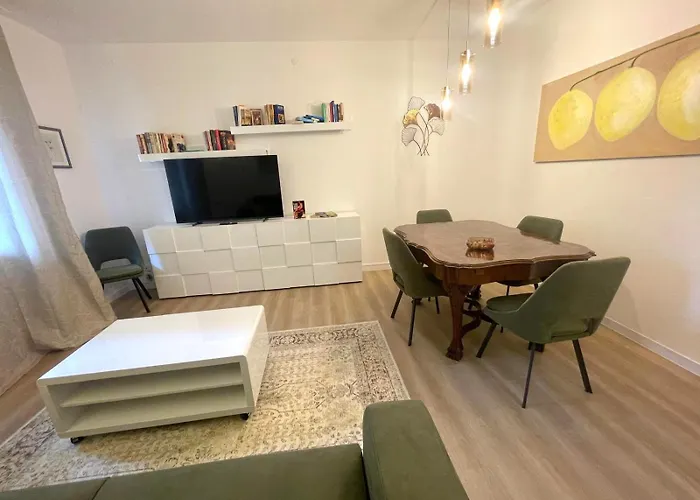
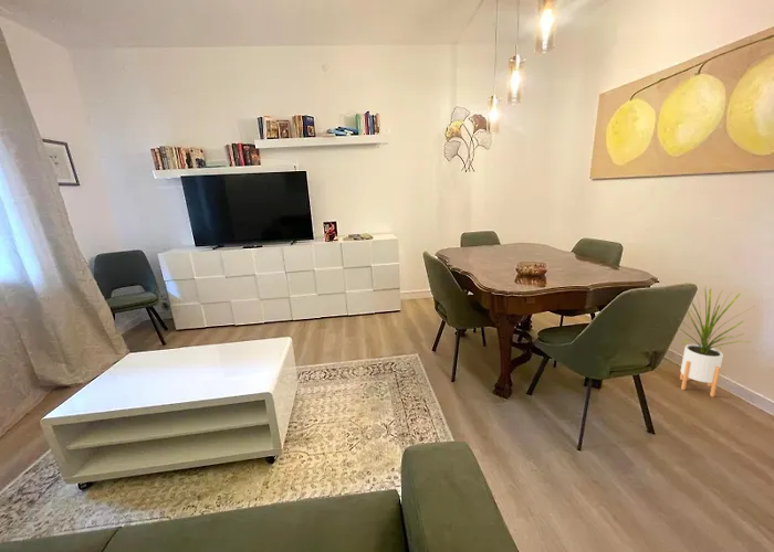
+ house plant (709, 338)
